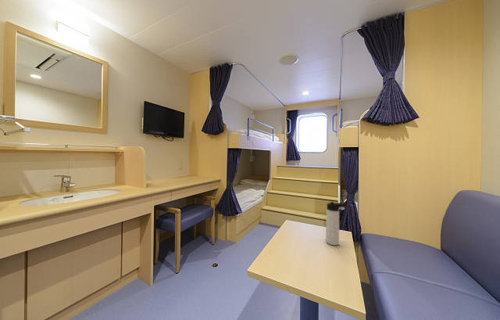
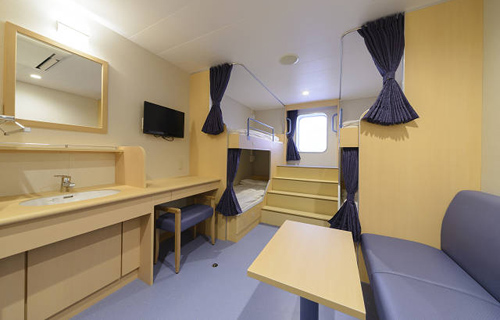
- thermos bottle (335, 222)
